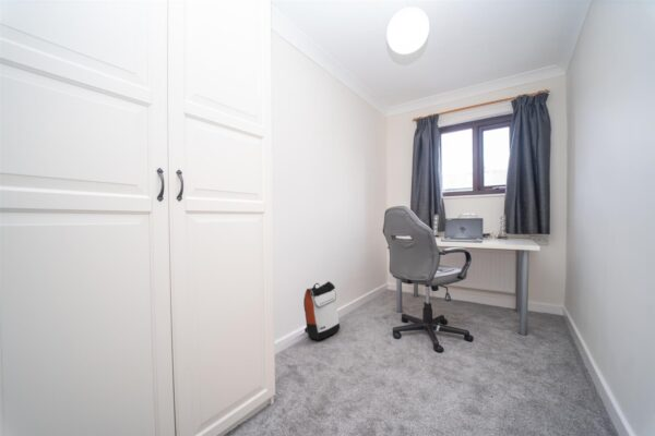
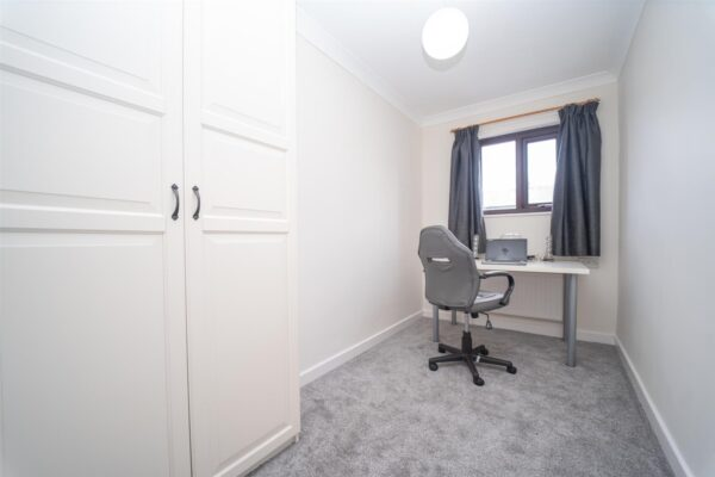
- backpack (322, 308)
